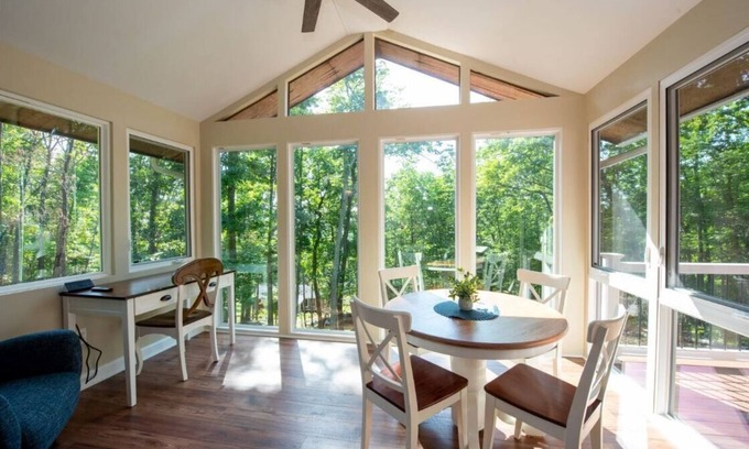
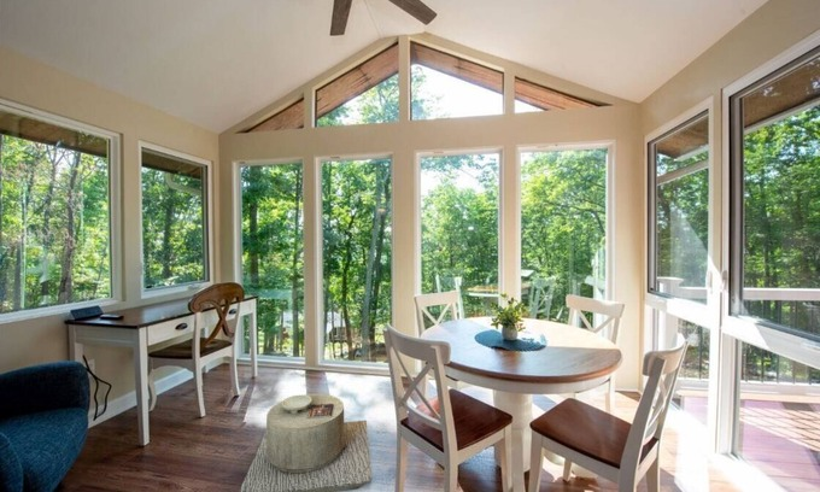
+ side table (312, 429)
